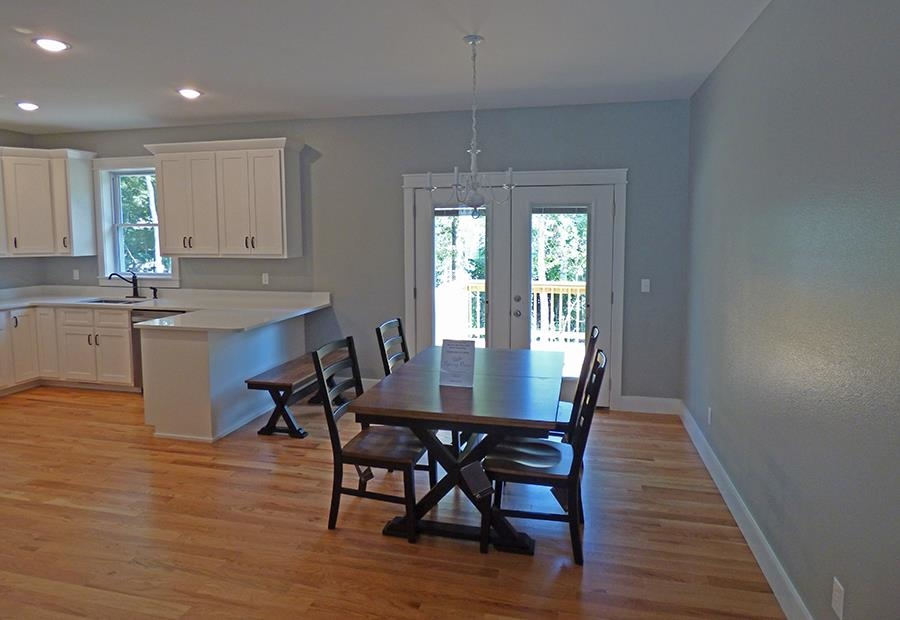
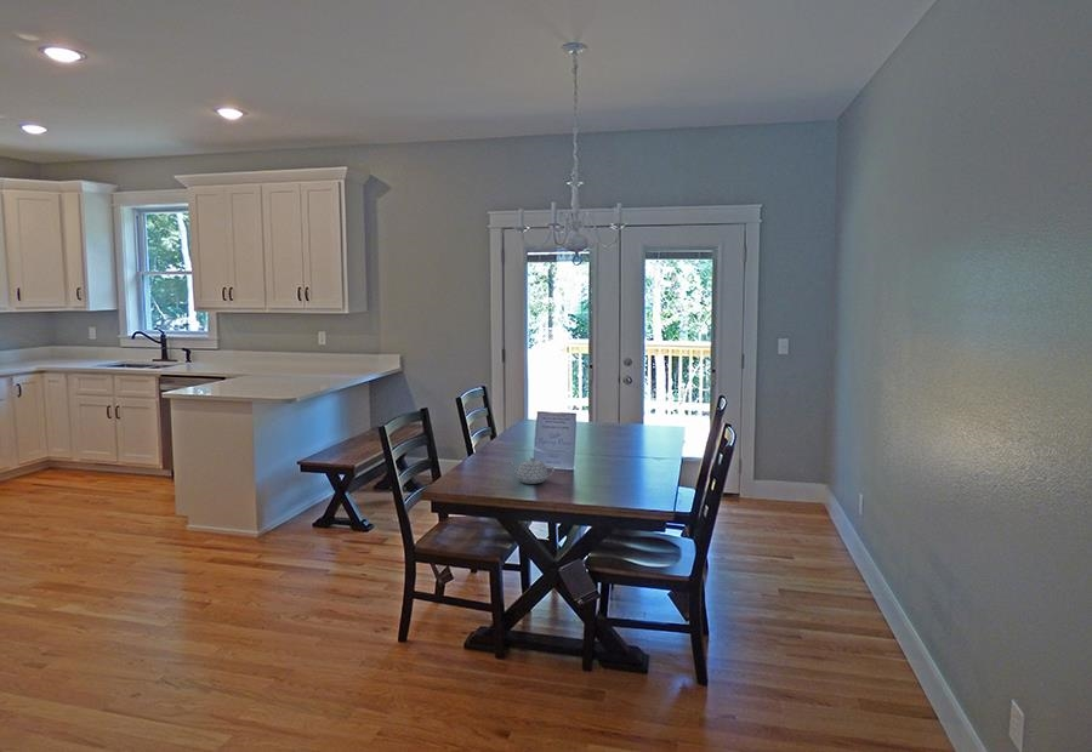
+ teapot (530, 469)
